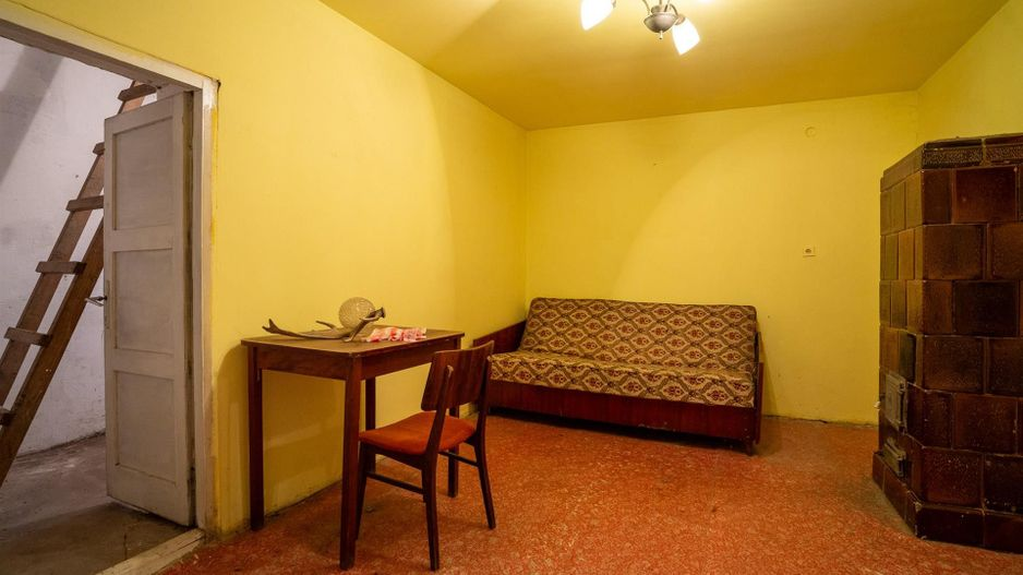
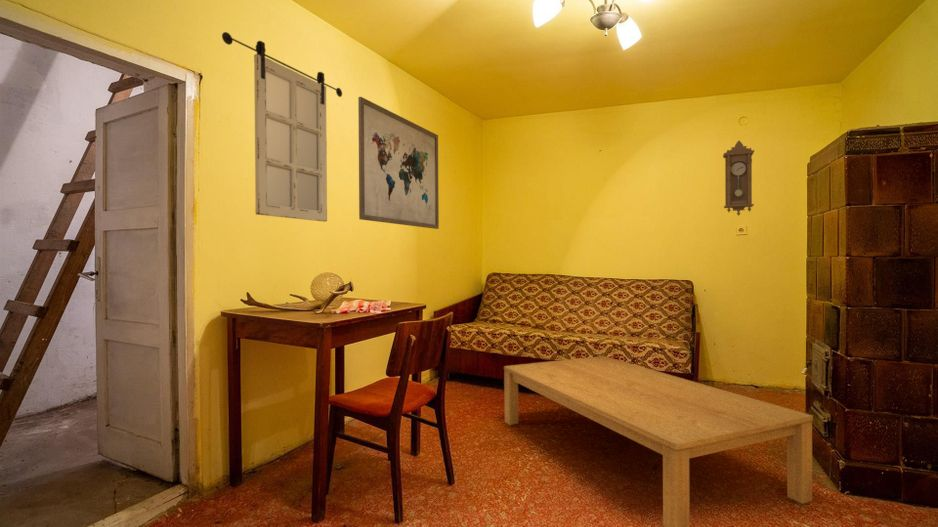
+ wall art (403, 171)
+ pendulum clock (738, 178)
+ coffee table (628, 420)
+ home mirror (294, 138)
